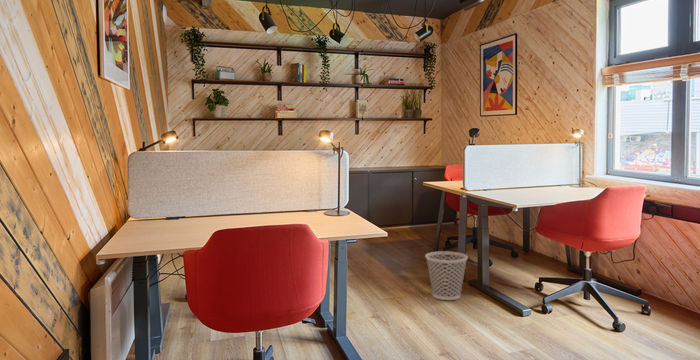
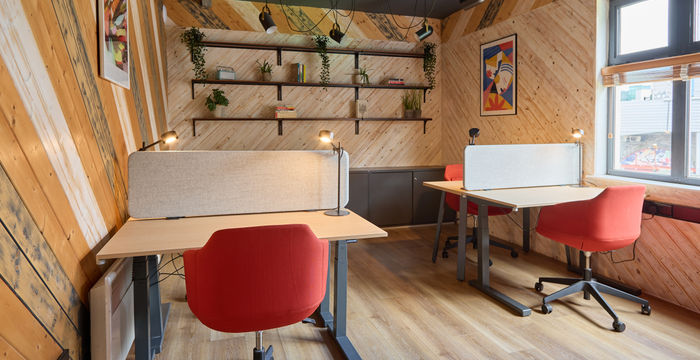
- wastebasket (446, 275)
